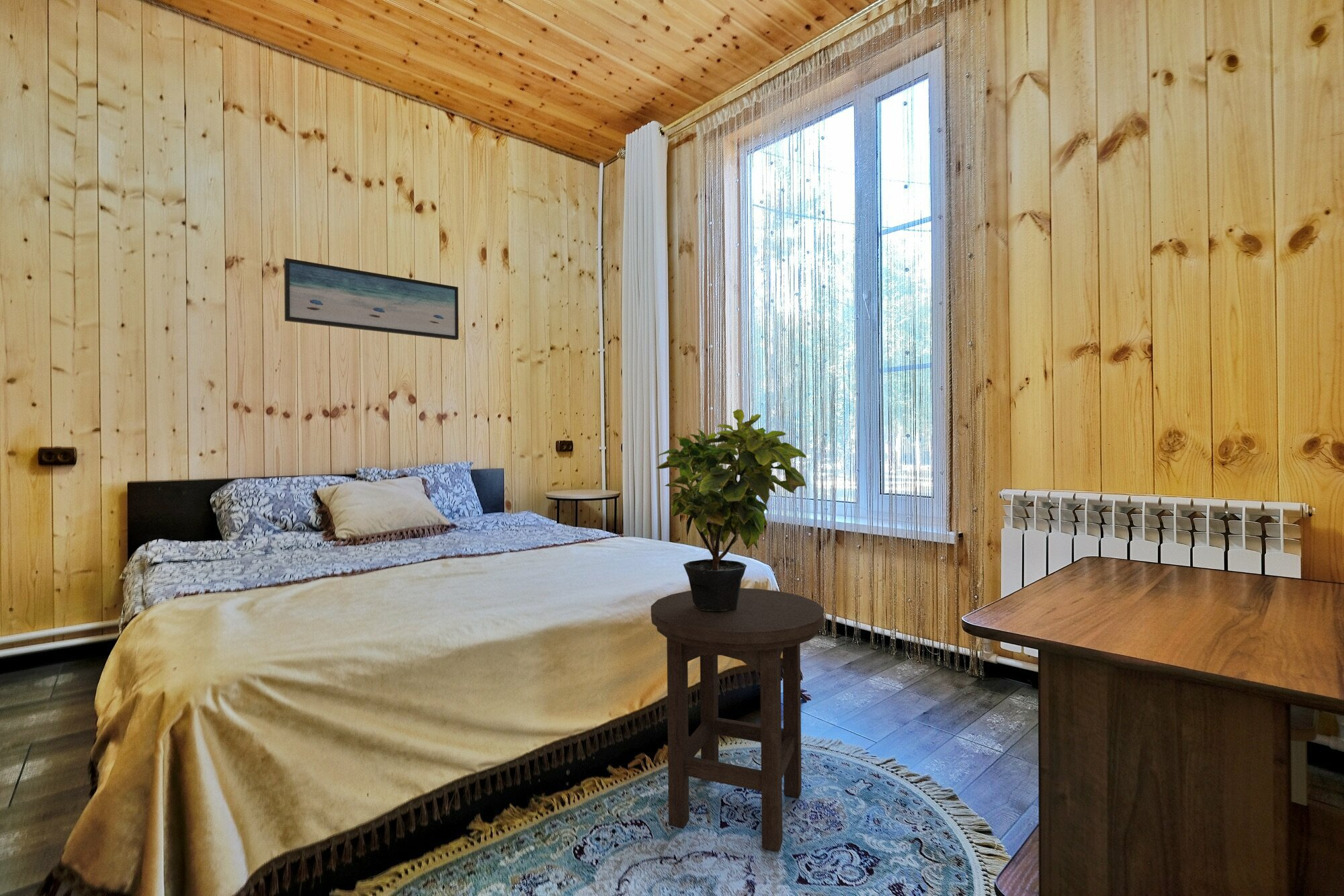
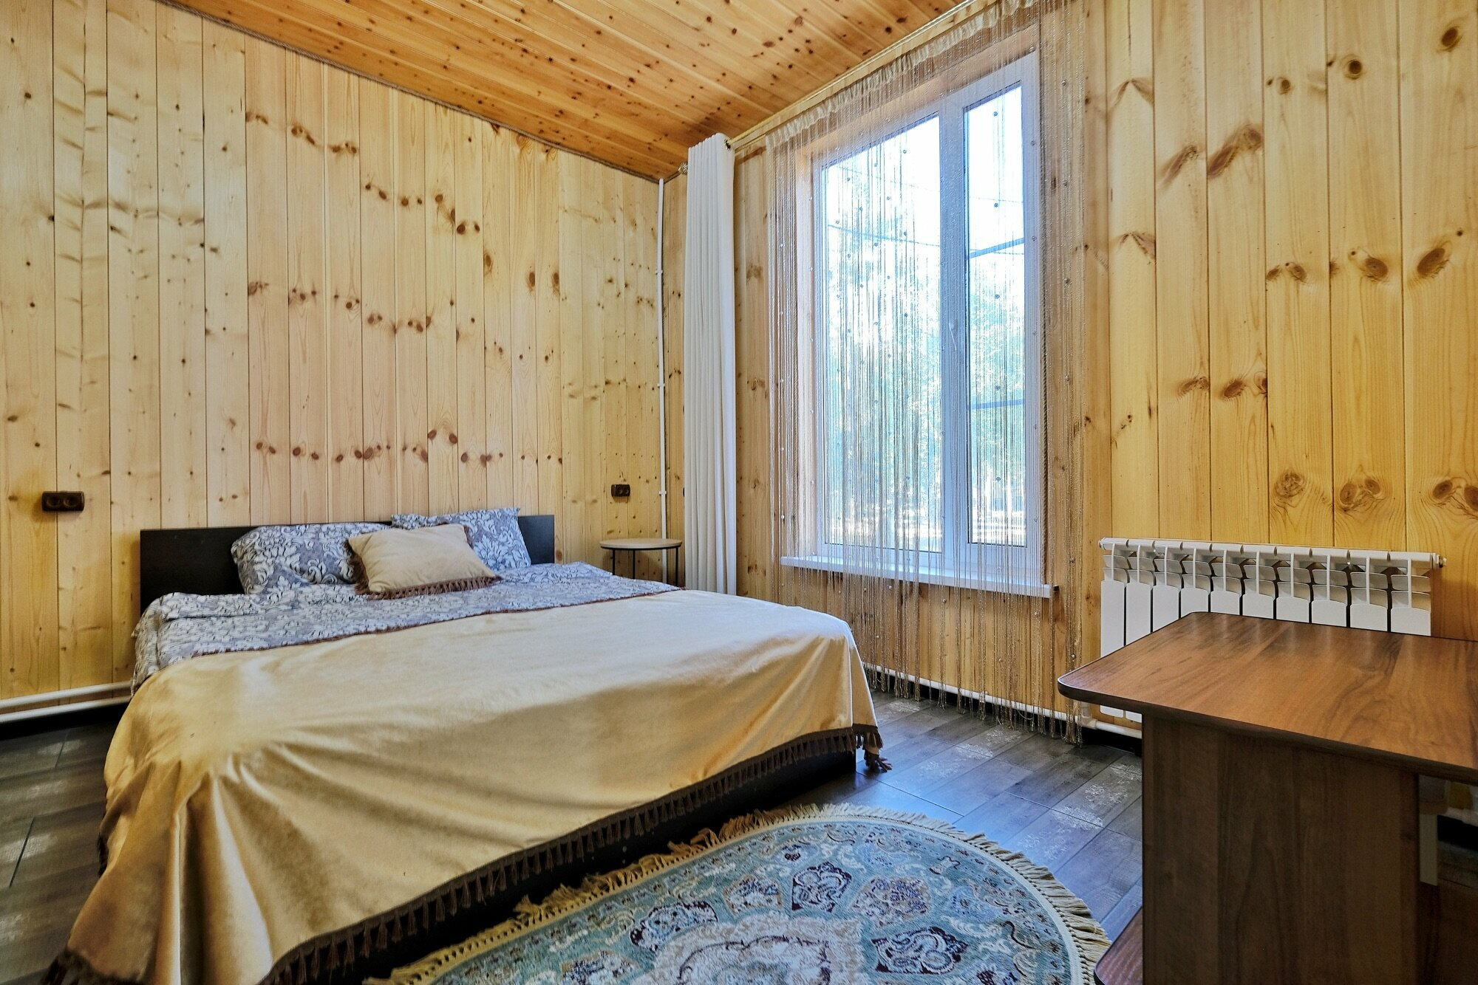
- stool (734, 720)
- wall art (378, 302)
- potted plant (727, 507)
